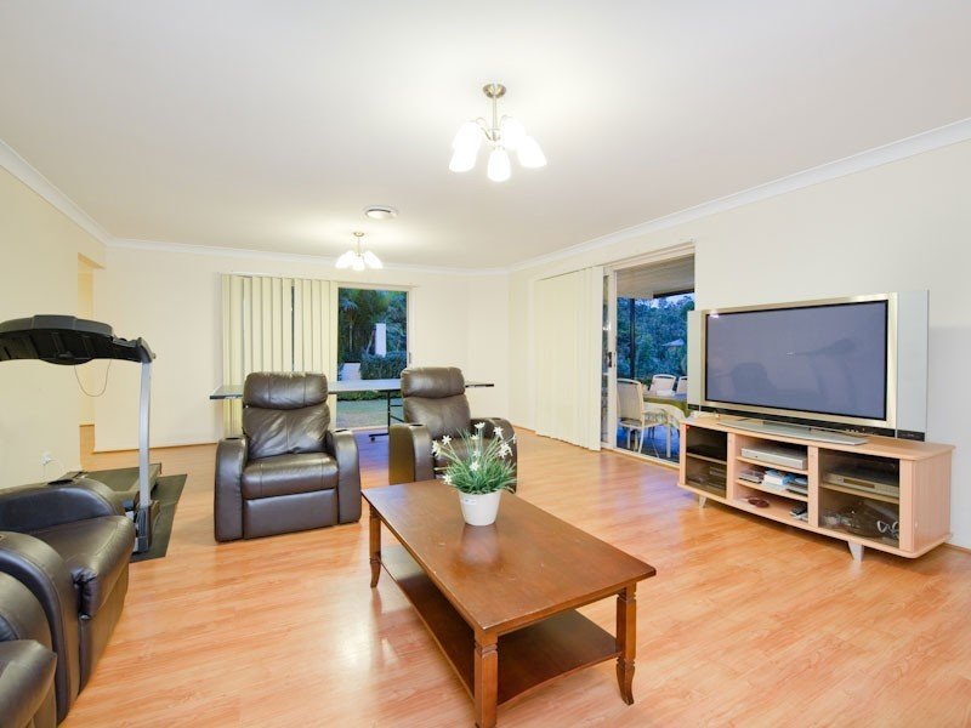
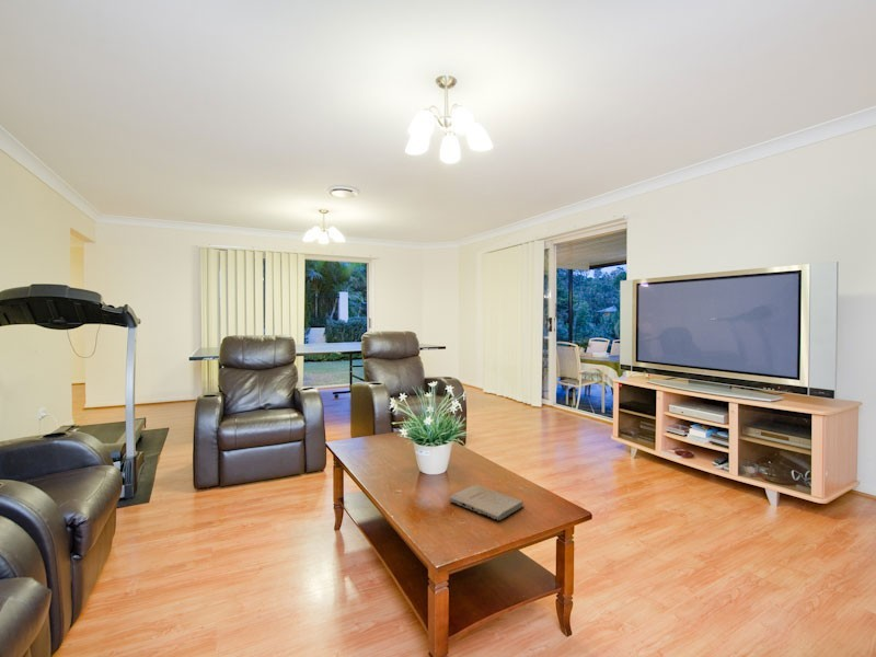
+ book (486, 500)
